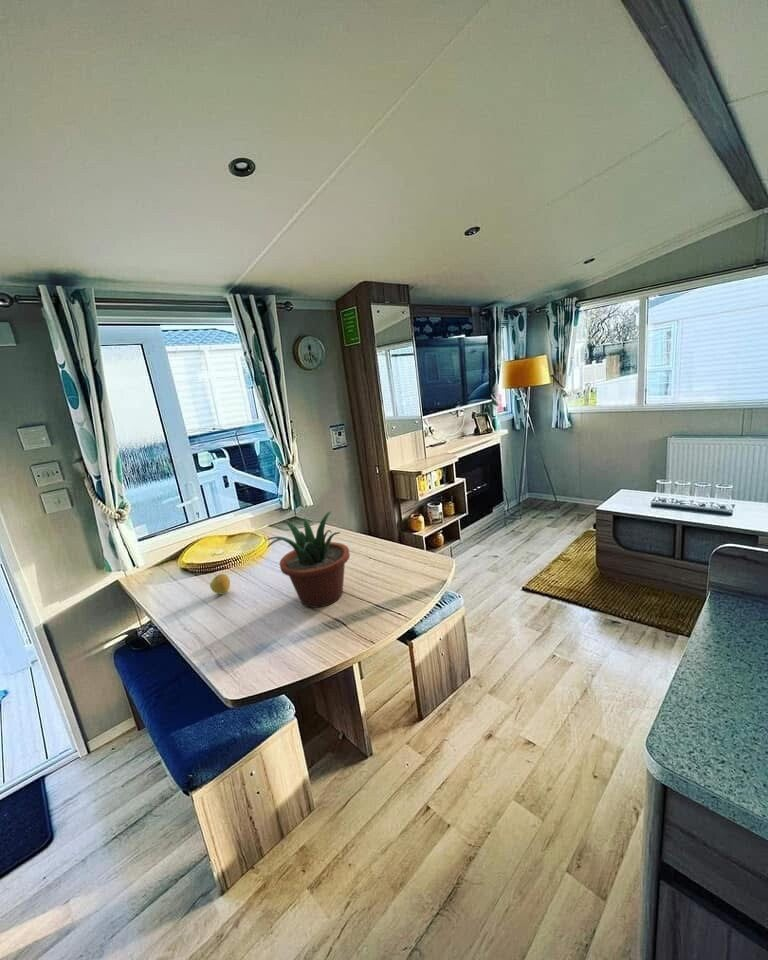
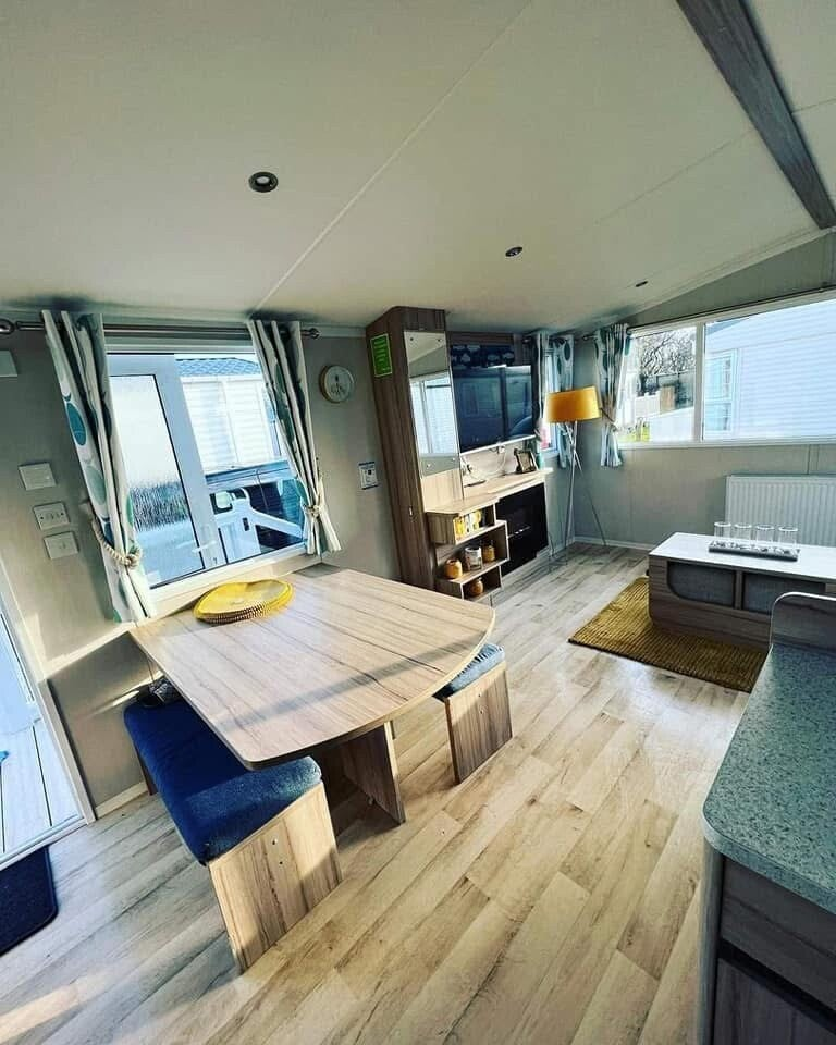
- apple (220, 584)
- potted plant (307, 562)
